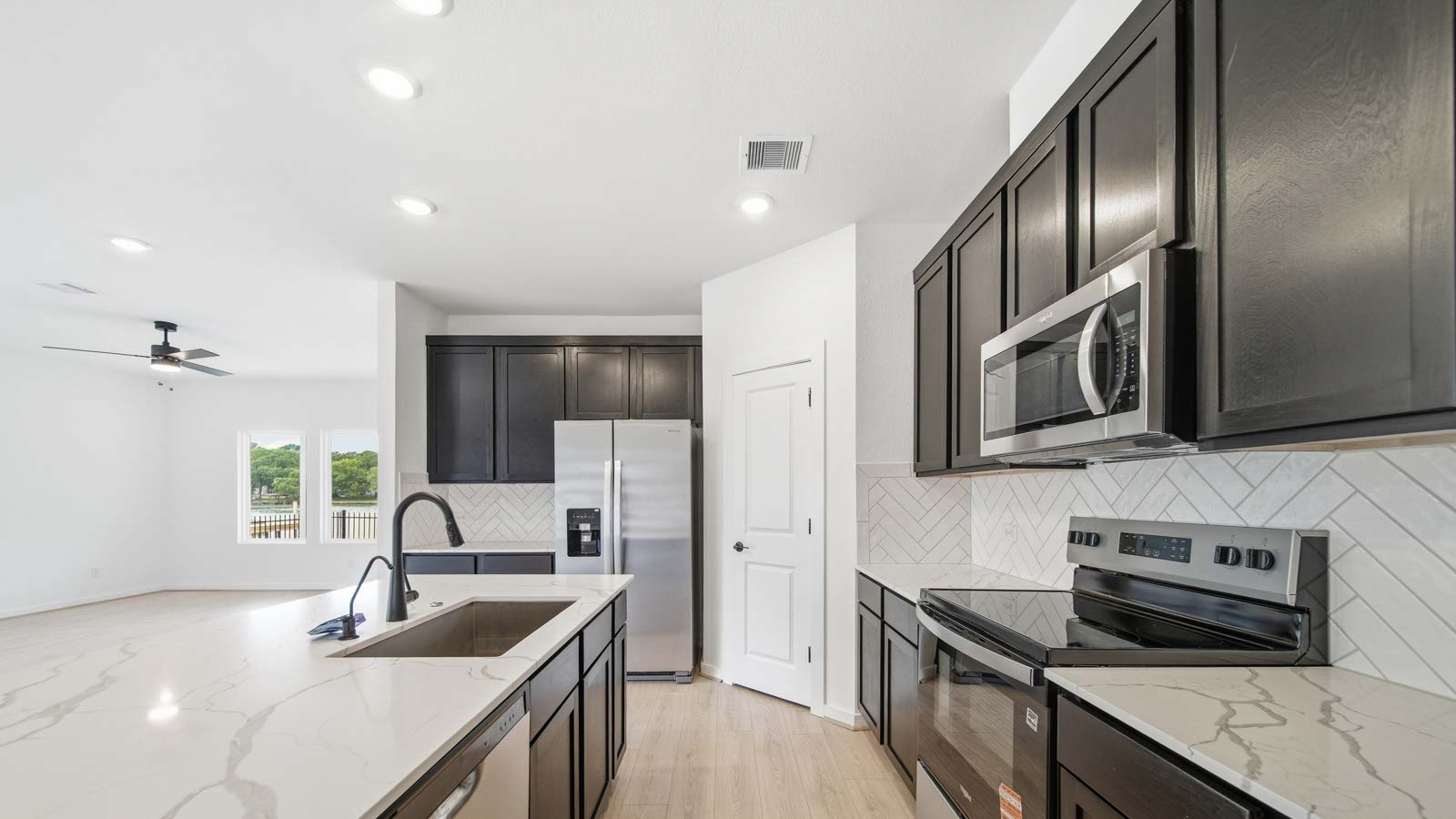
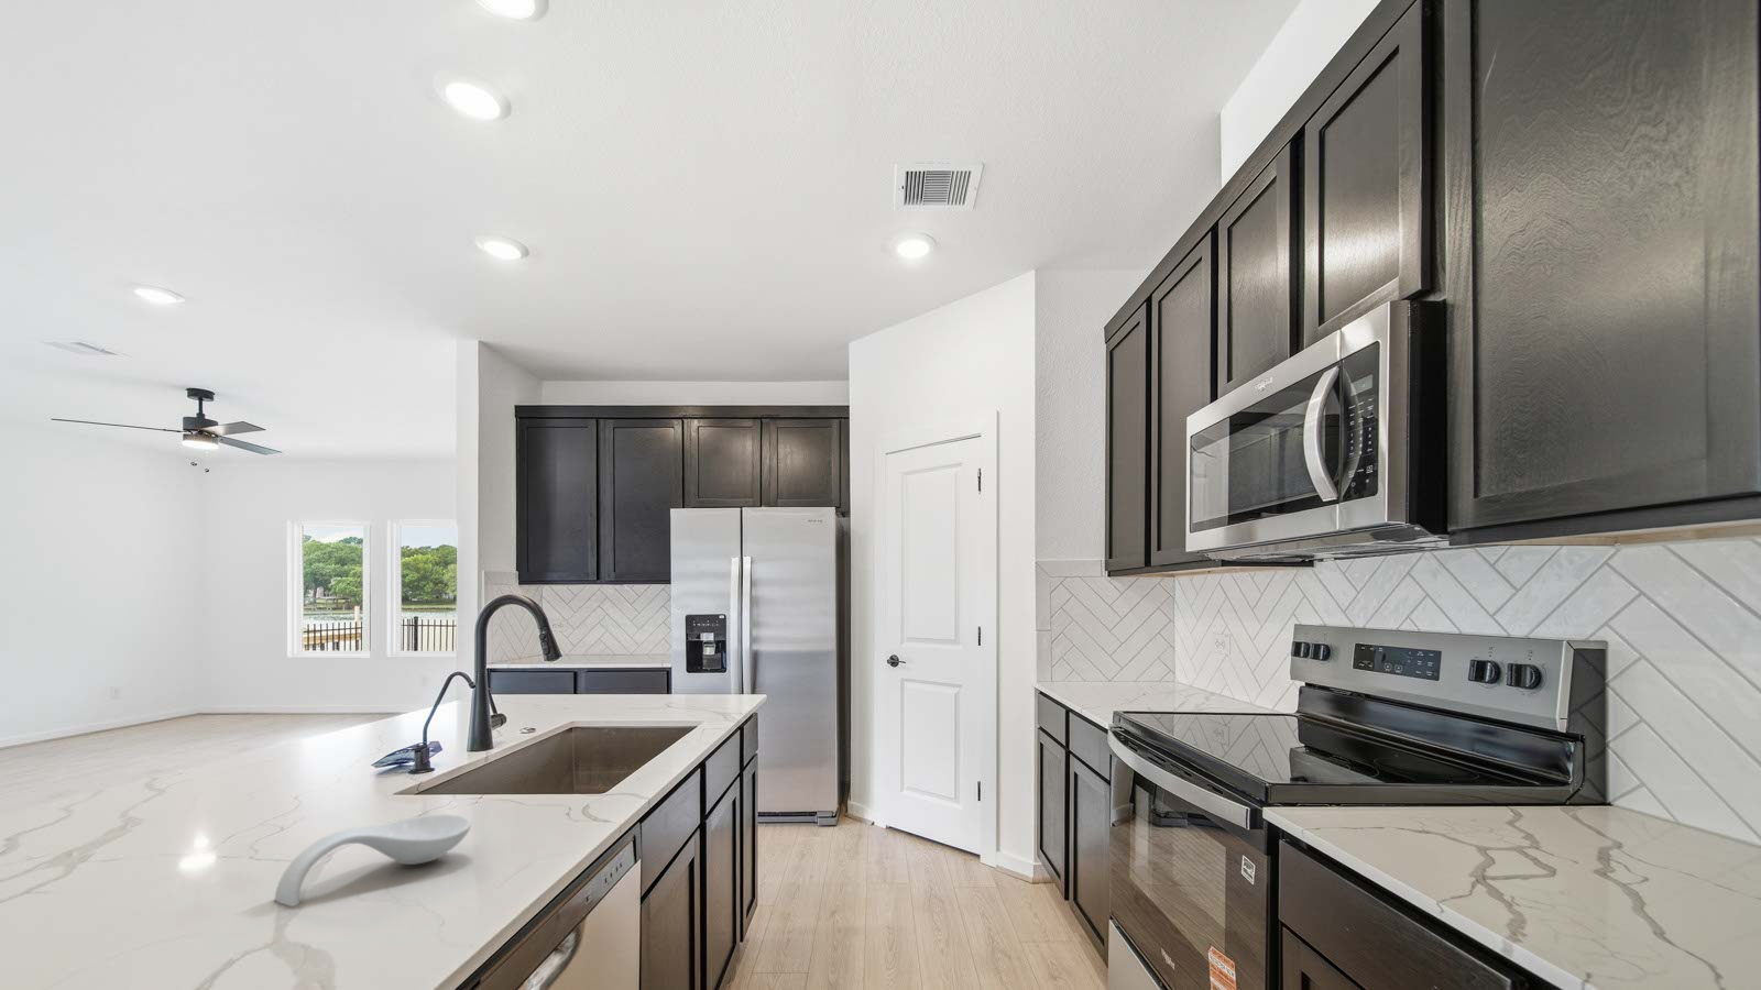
+ spoon rest (382, 846)
